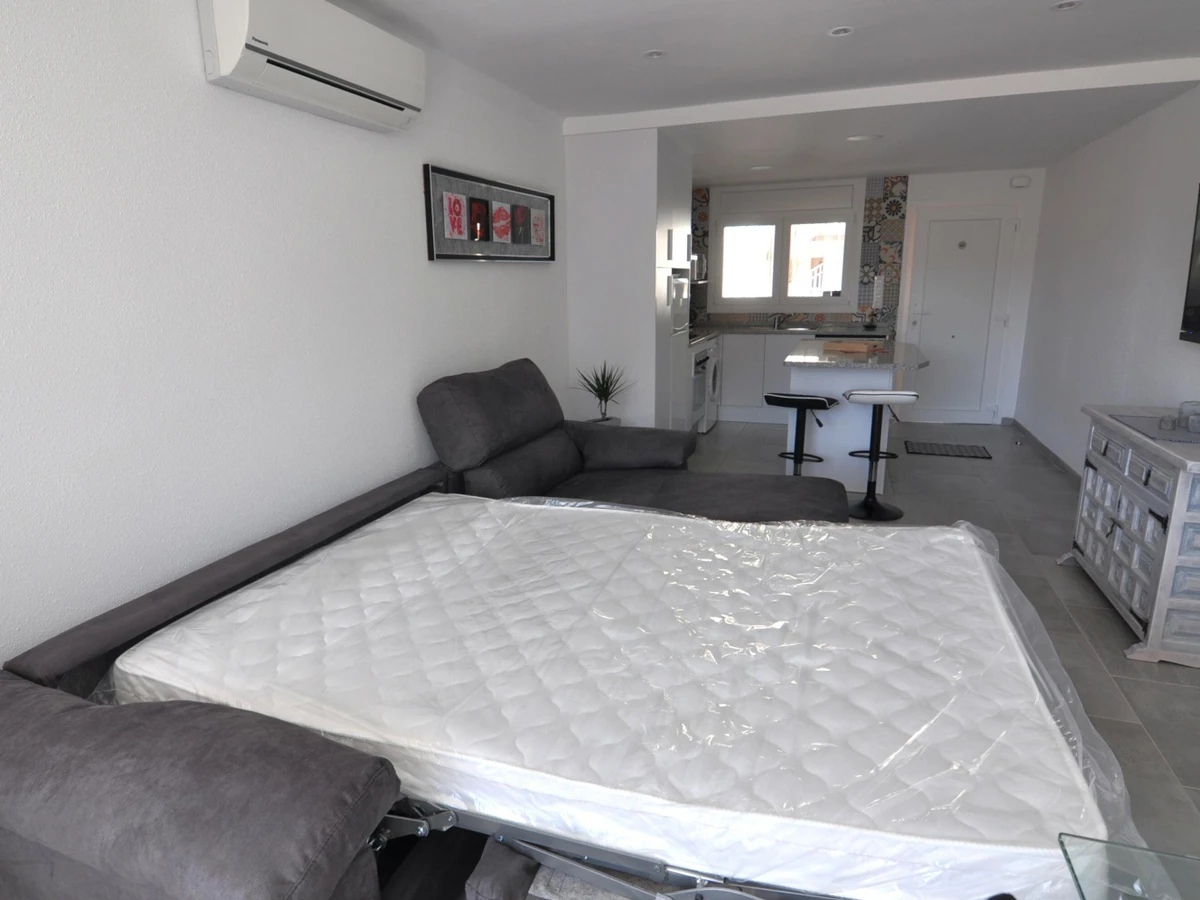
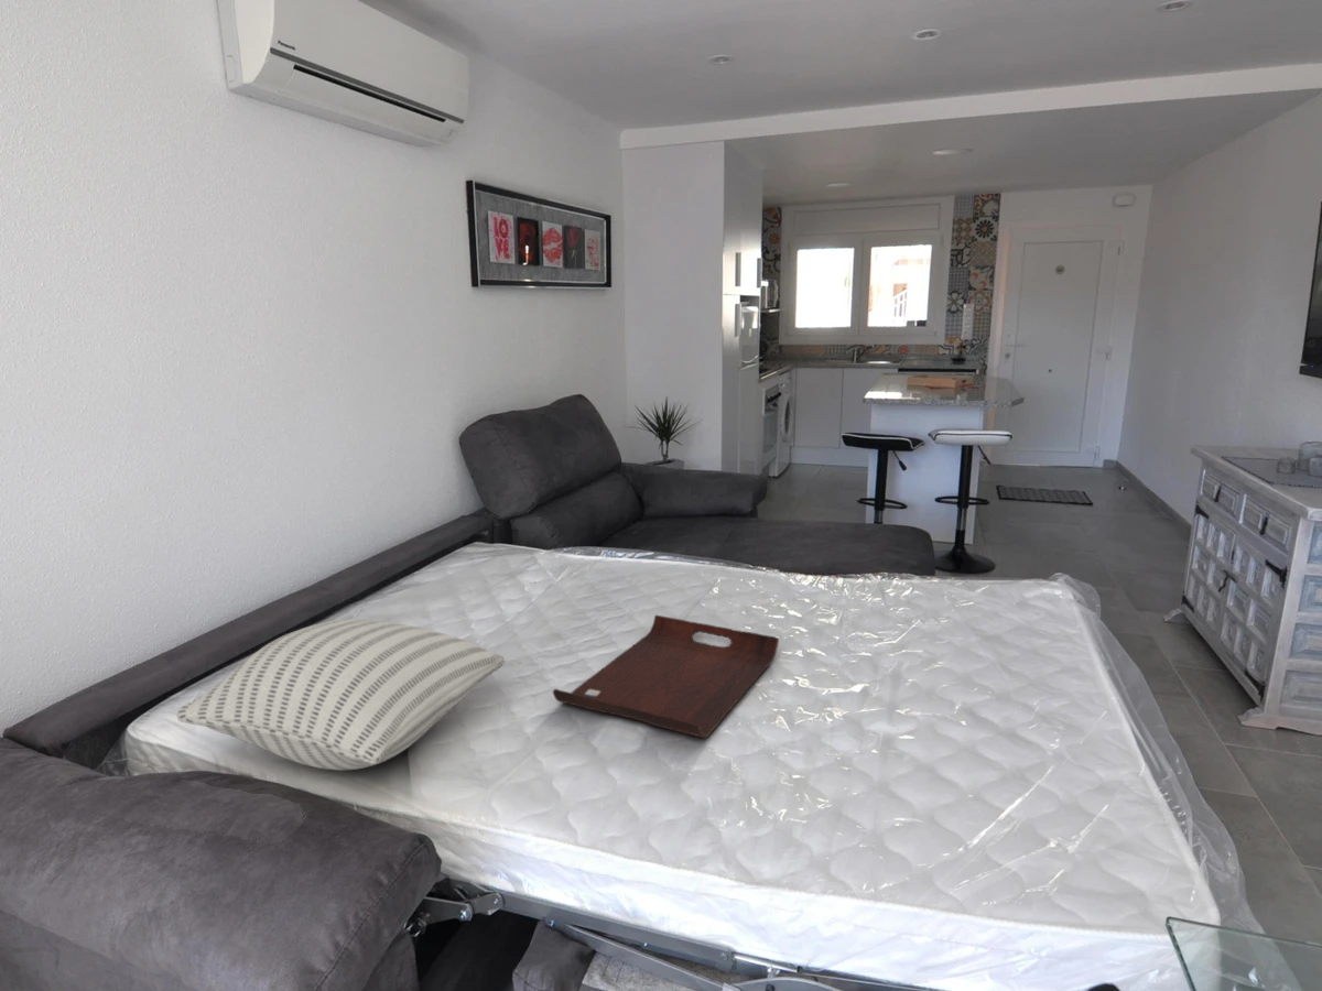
+ pillow (353, 686)
+ serving tray (673, 671)
